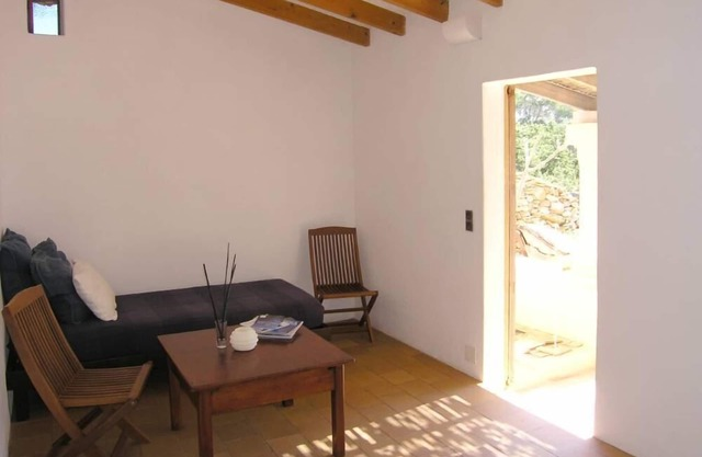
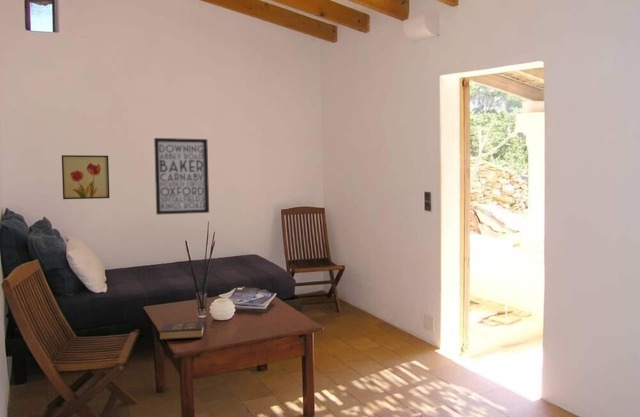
+ wall art (182, 176)
+ wall art (85, 177)
+ hardback book (182, 330)
